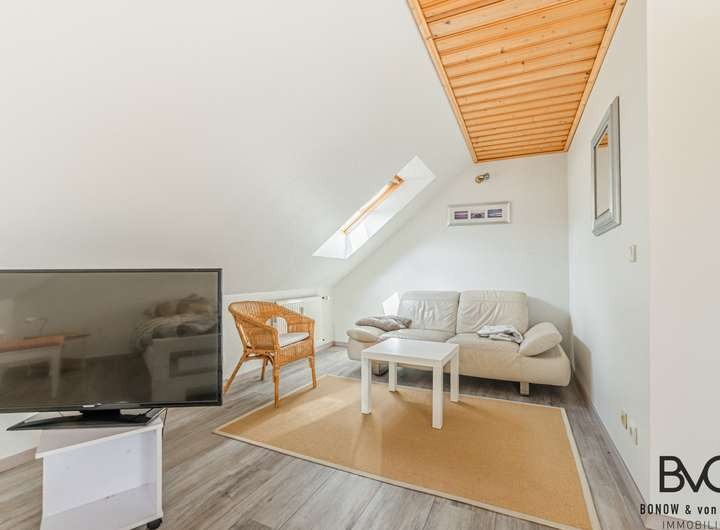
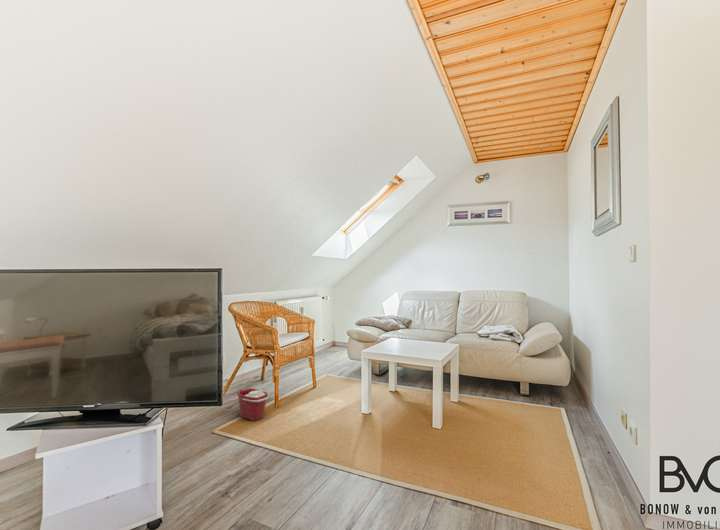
+ bucket (251, 402)
